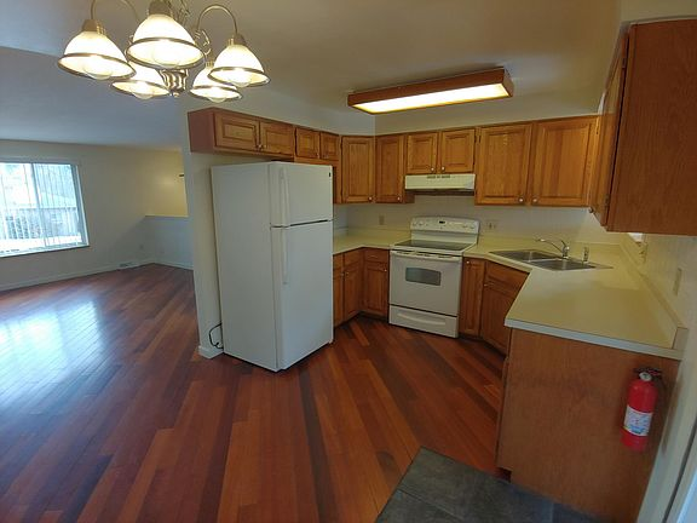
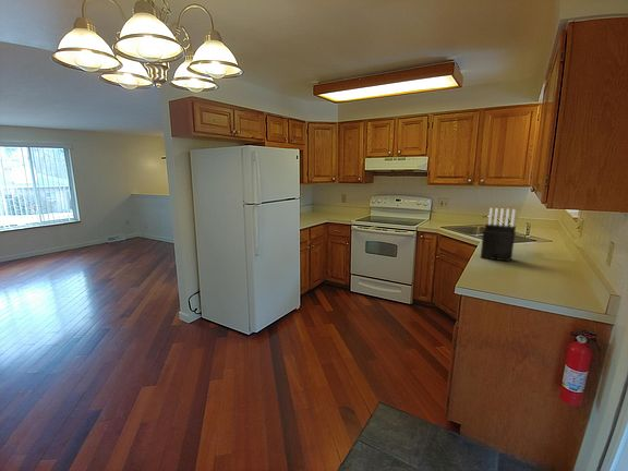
+ knife block (498, 233)
